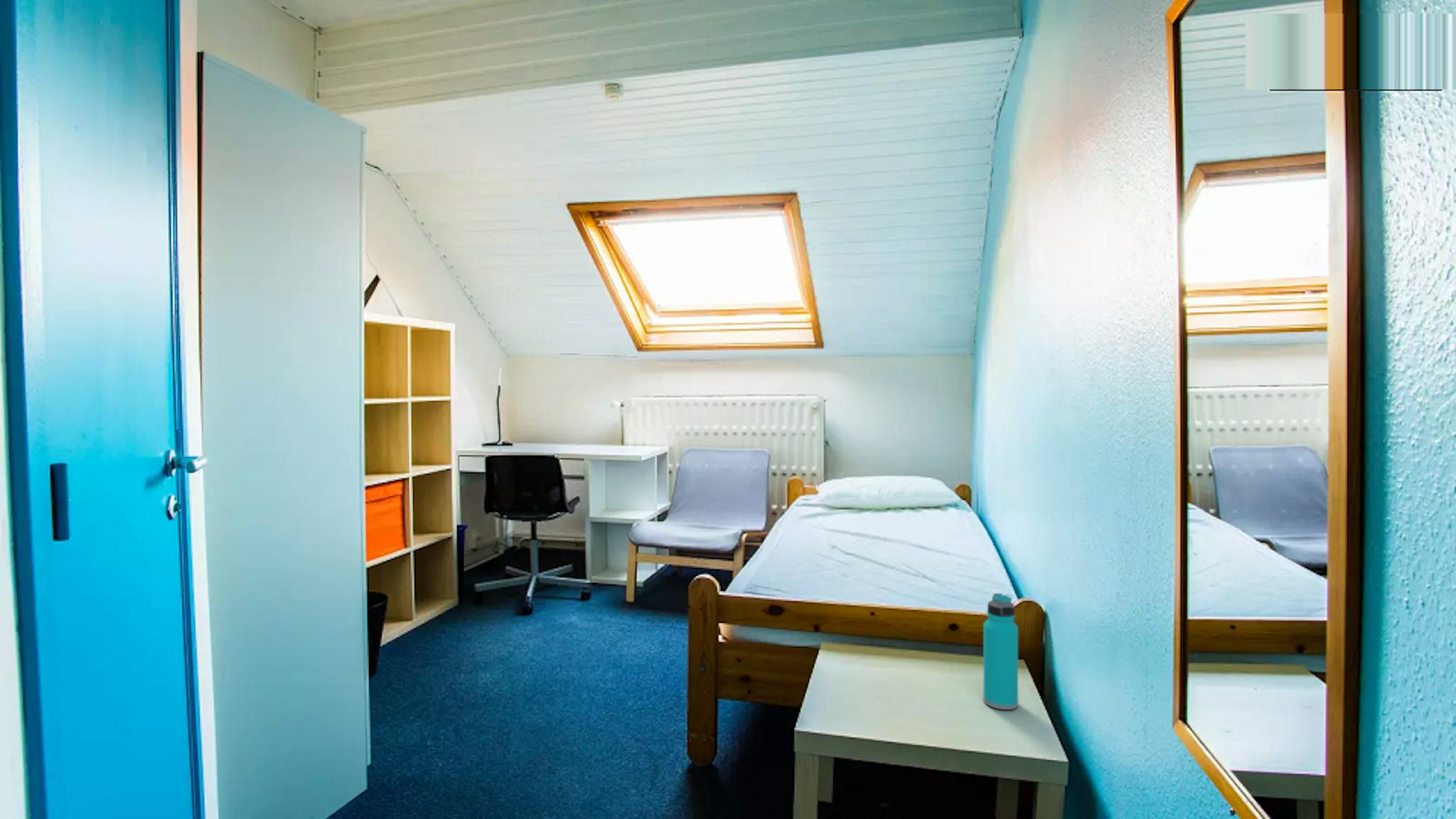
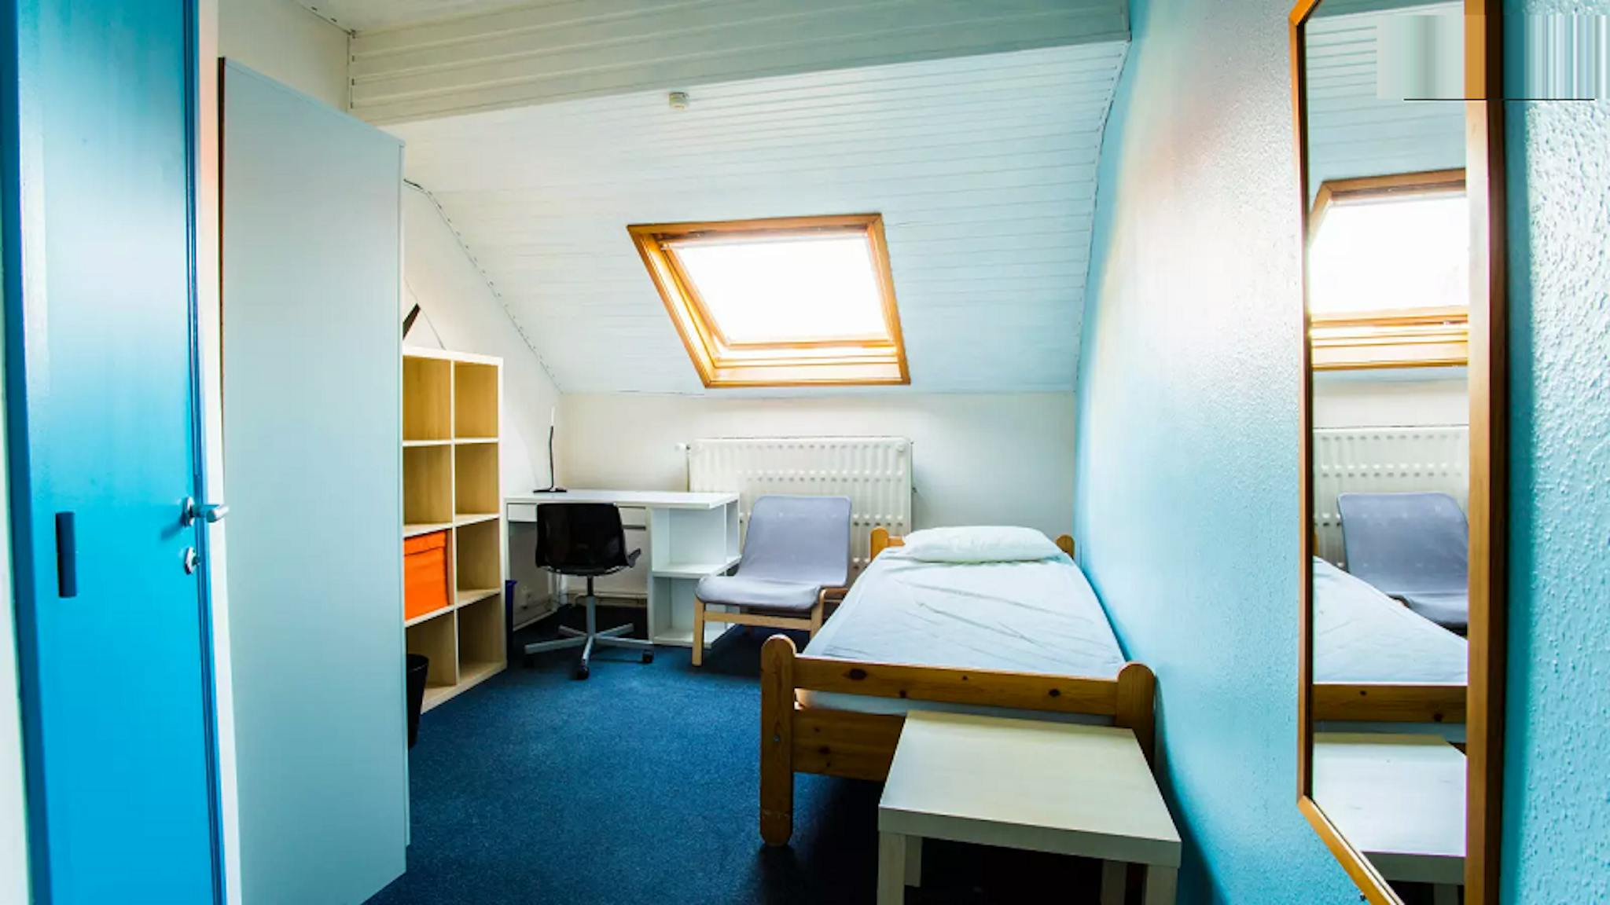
- water bottle (1000, 648)
